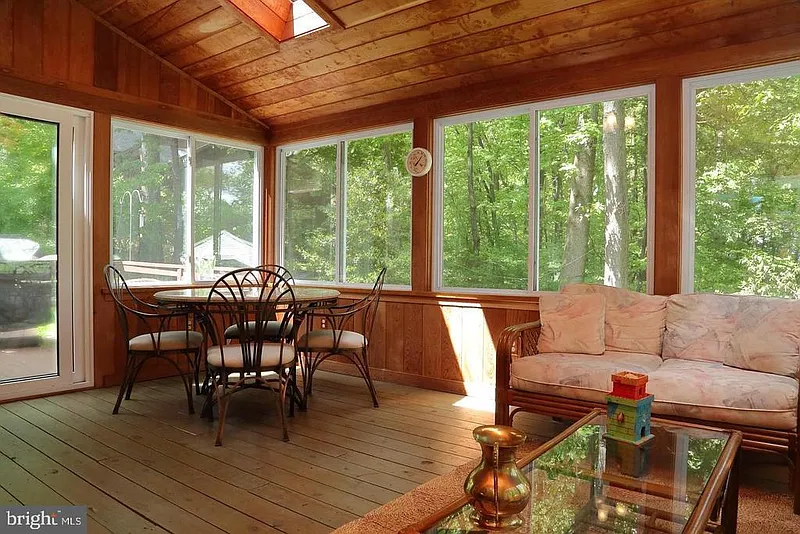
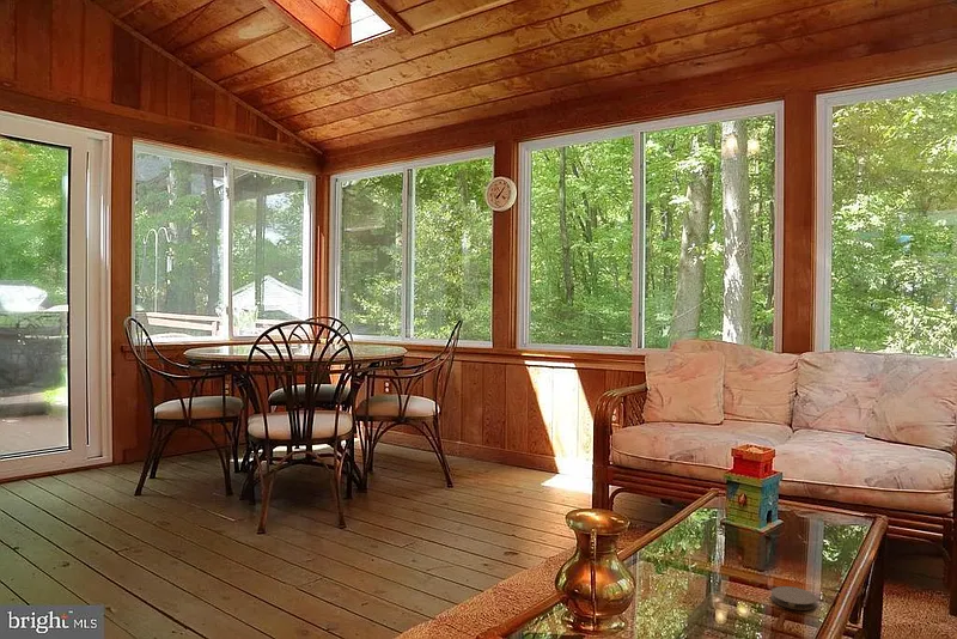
+ coaster (793, 597)
